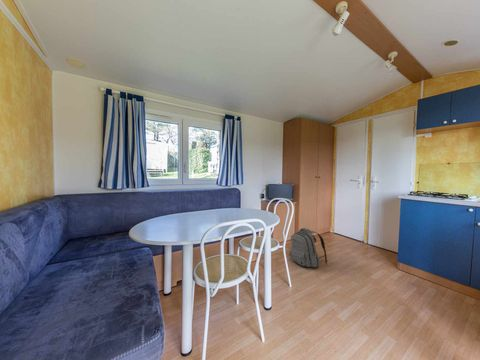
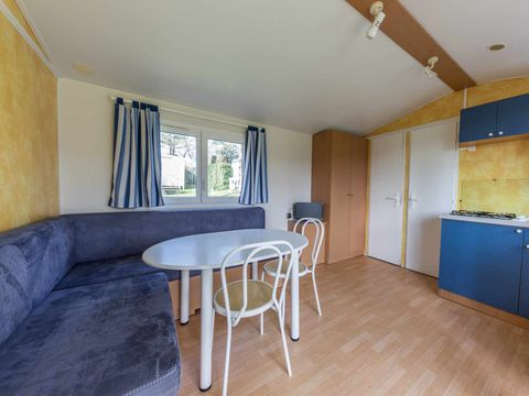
- backpack (306, 245)
